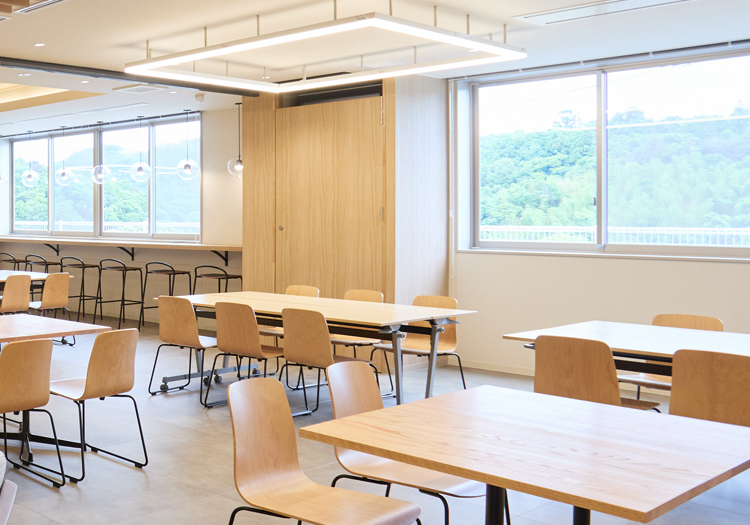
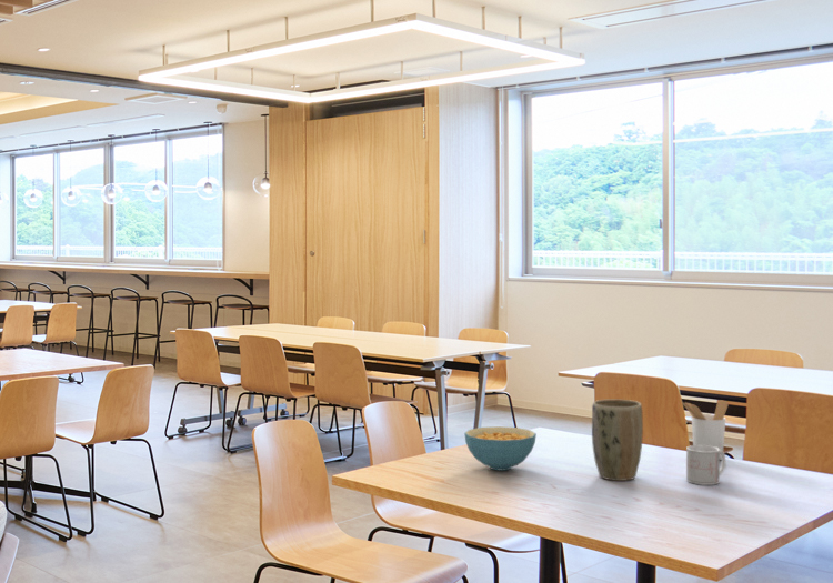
+ cereal bowl (500, 450)
+ plant pot (616, 439)
+ utensil holder (702, 428)
+ mug (707, 463)
